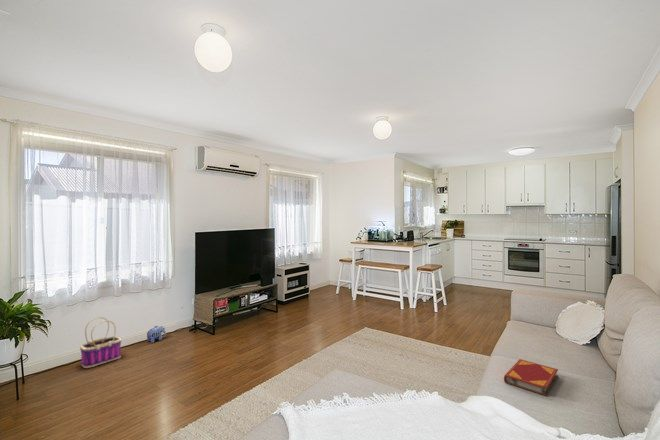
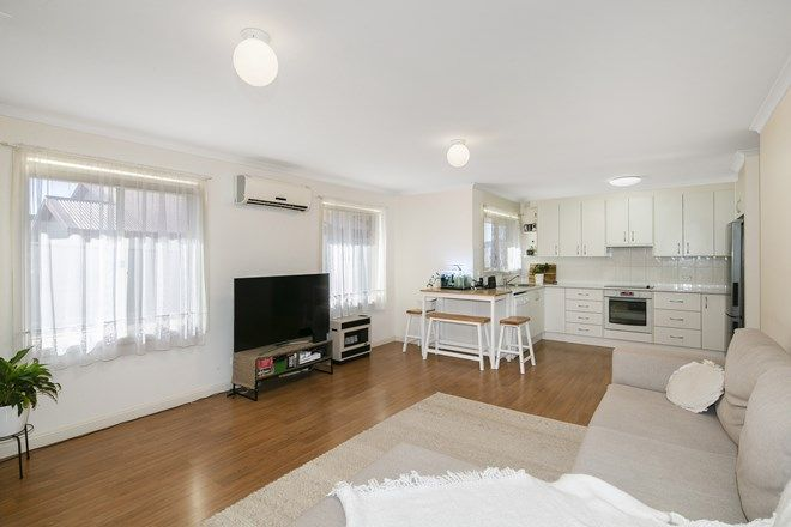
- basket (101, 339)
- hardback book (531, 375)
- plush toy (156, 333)
